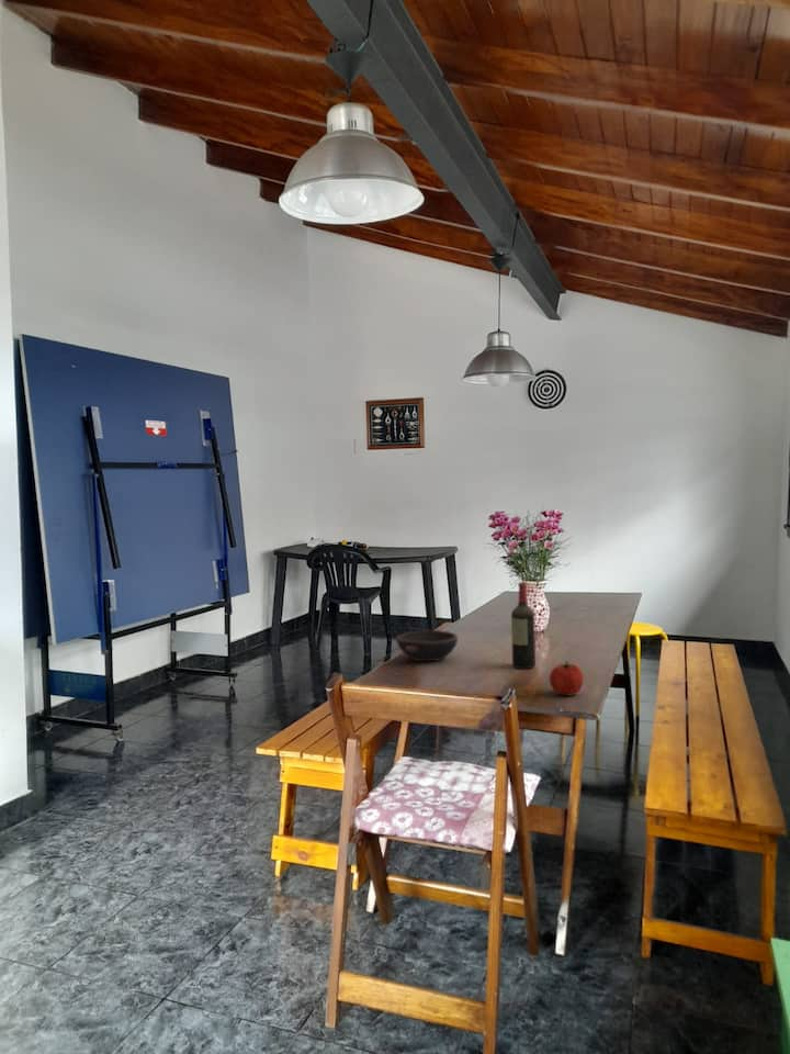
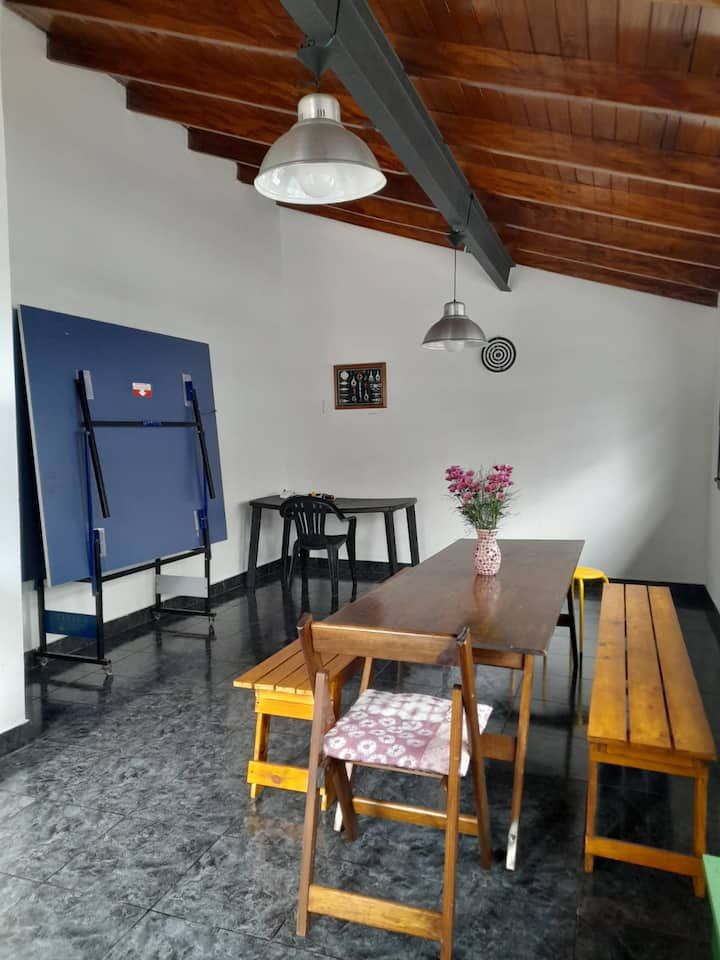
- bowl (427, 647)
- wine bottle (522, 624)
- apple (566, 677)
